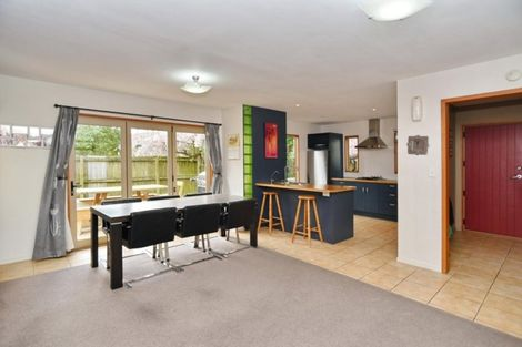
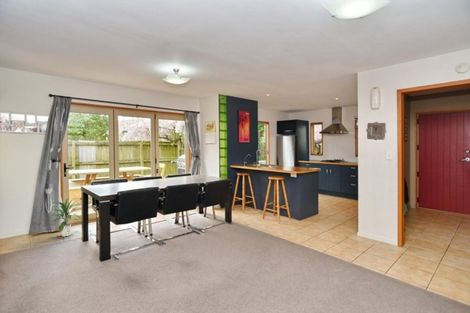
+ indoor plant (64, 216)
